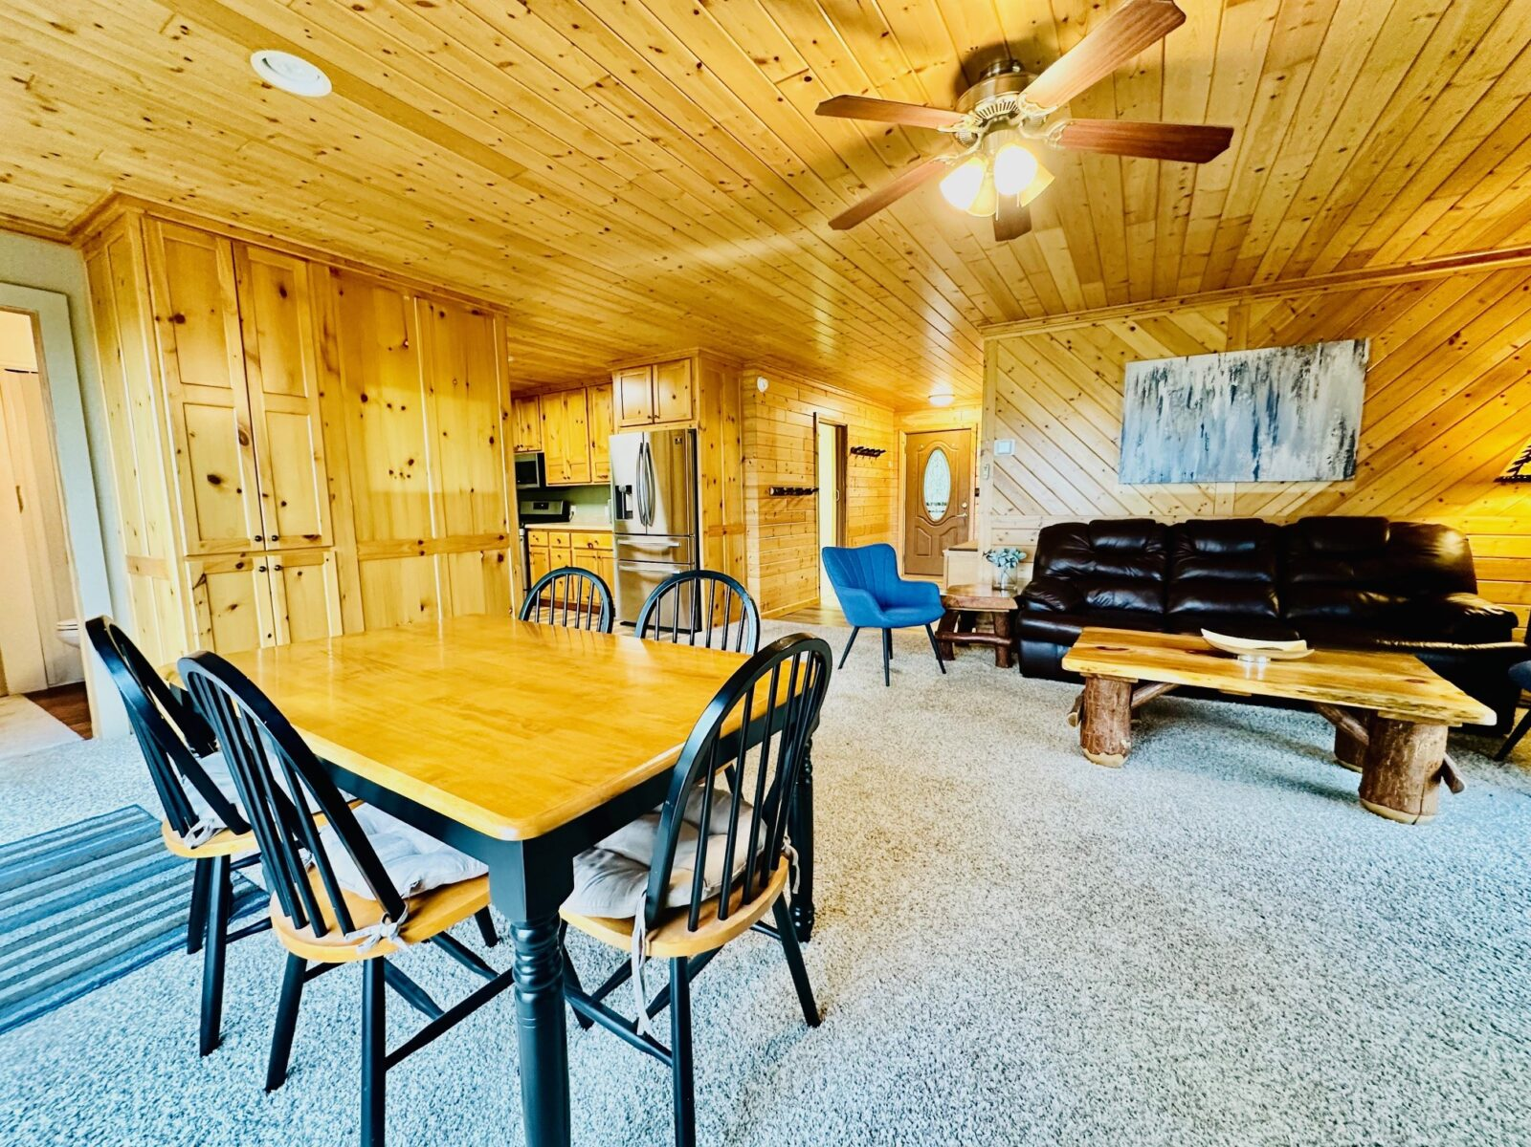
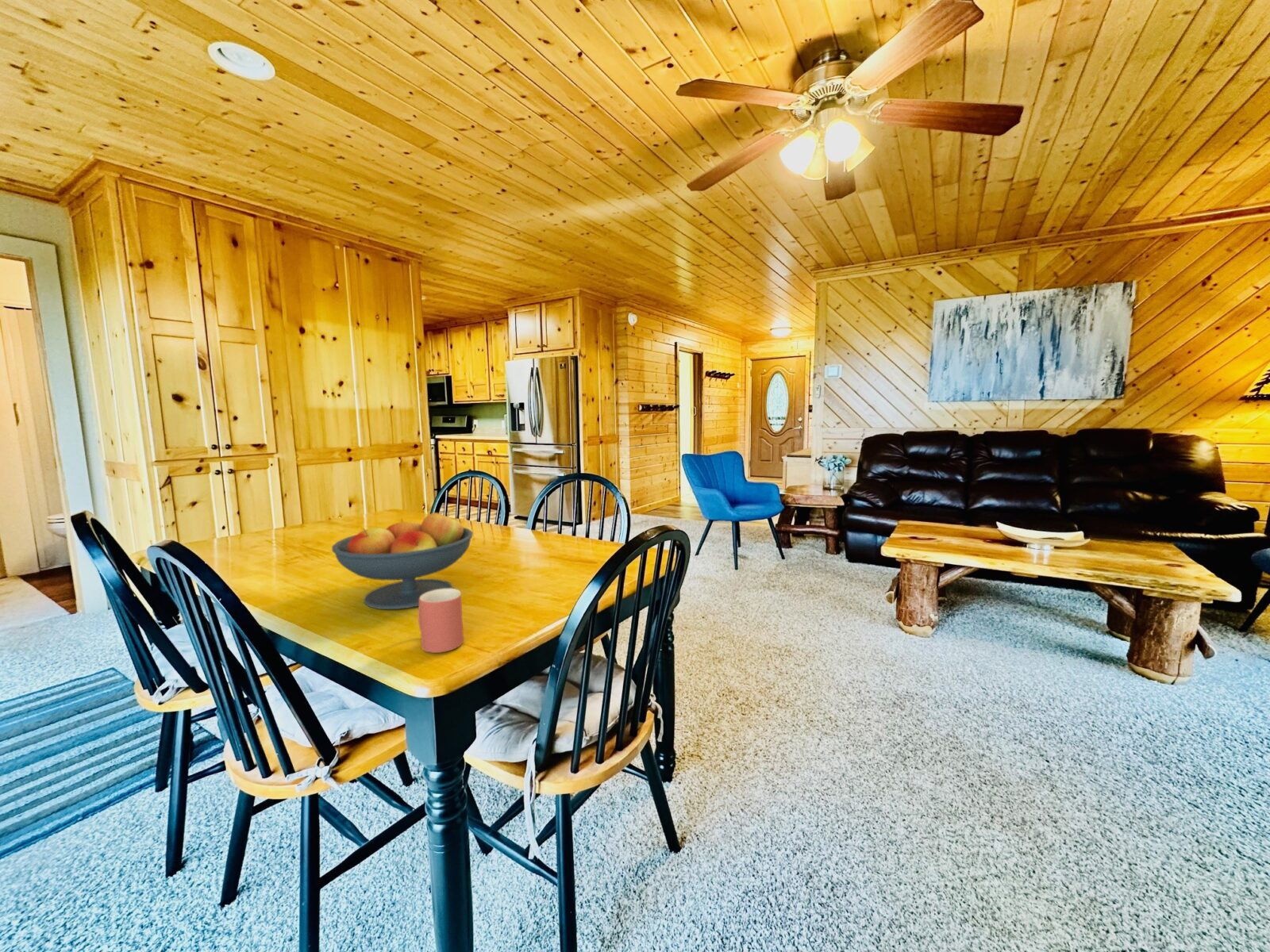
+ mug (436, 617)
+ fruit bowl (407, 556)
